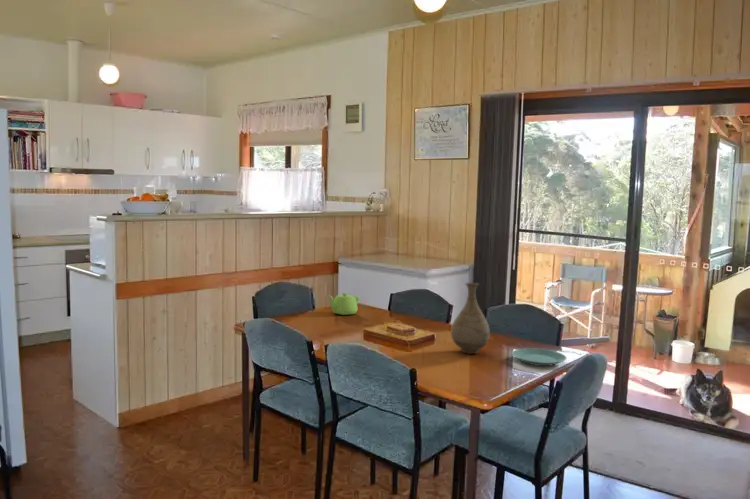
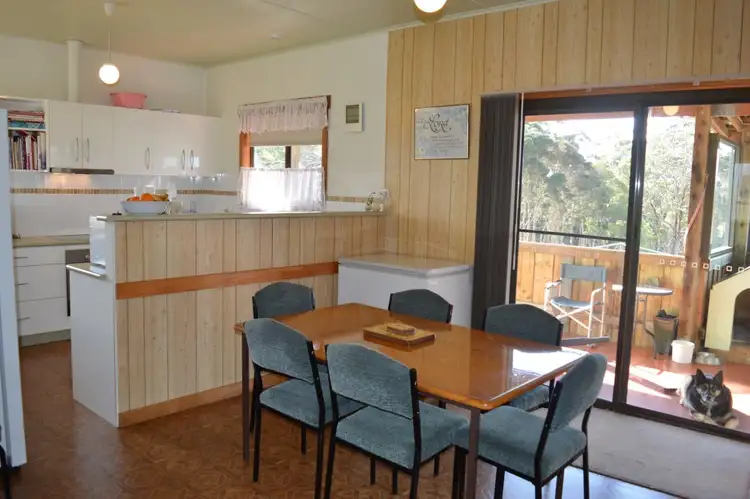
- vase (470, 317)
- teapot (343, 303)
- plate (538, 357)
